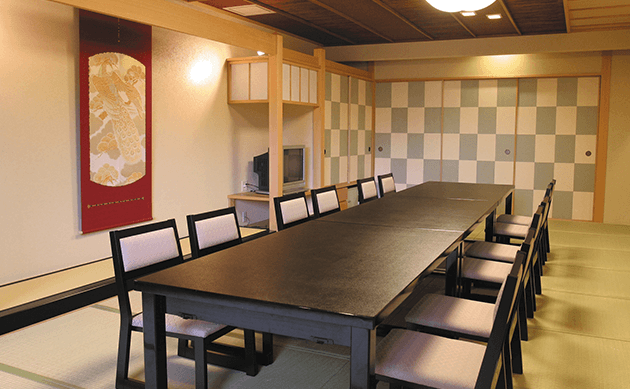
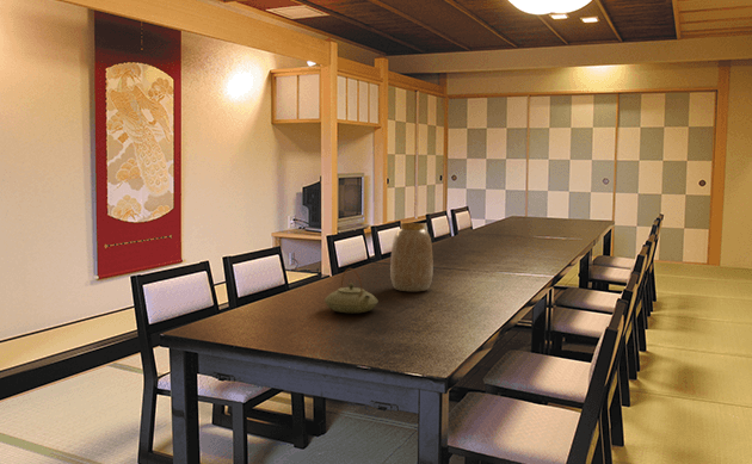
+ vase (412, 256)
+ teapot (352, 290)
